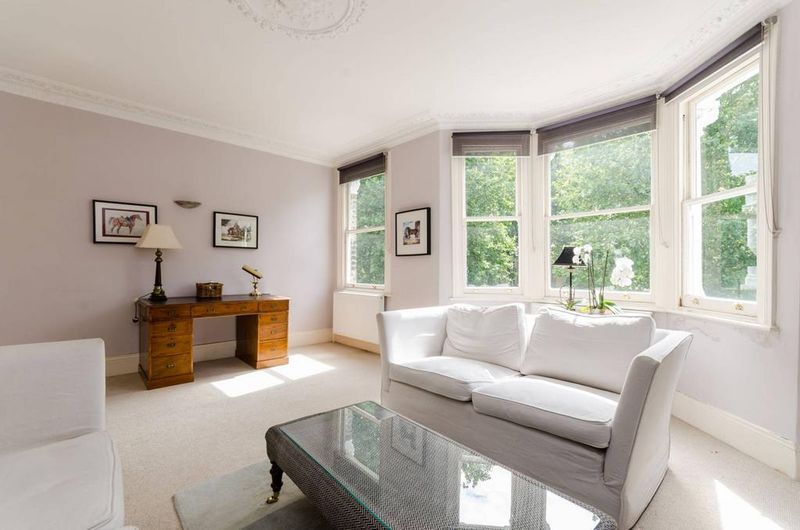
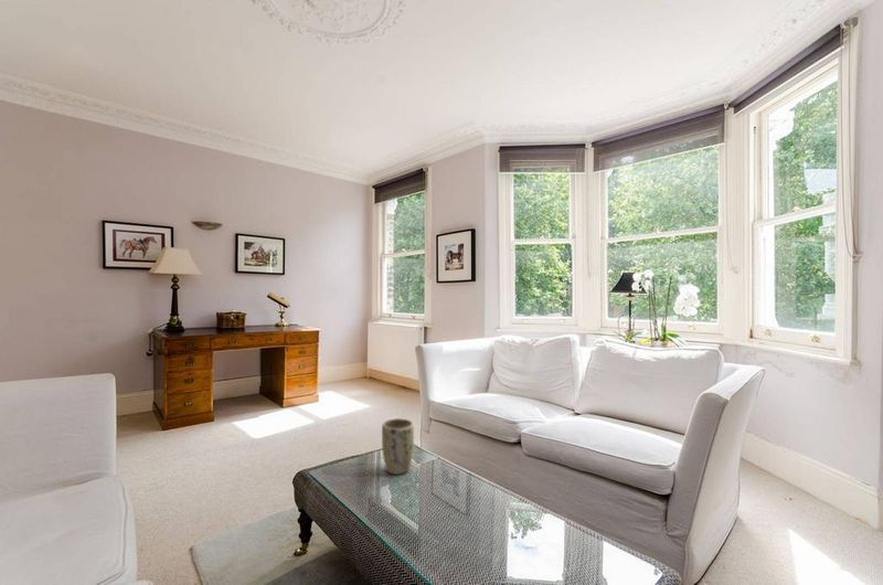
+ plant pot (397, 446)
